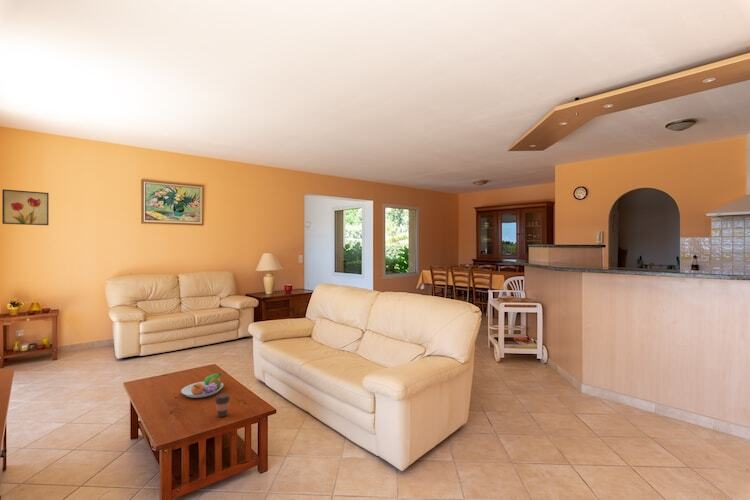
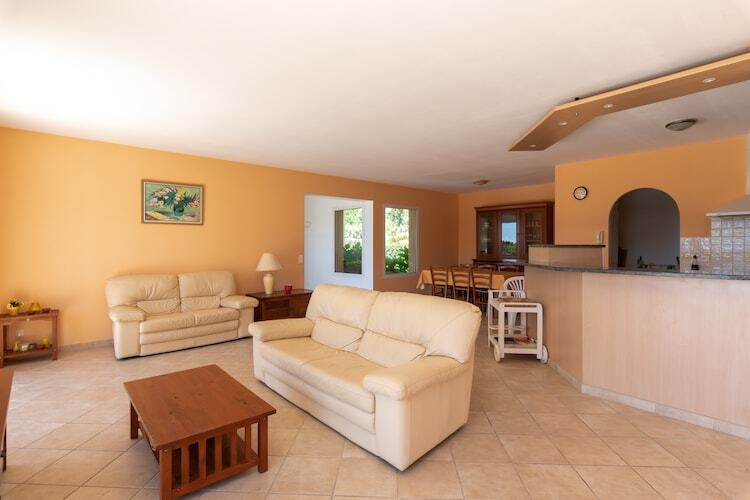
- fruit bowl (204, 383)
- wall art (26, 207)
- coffee cup (222, 405)
